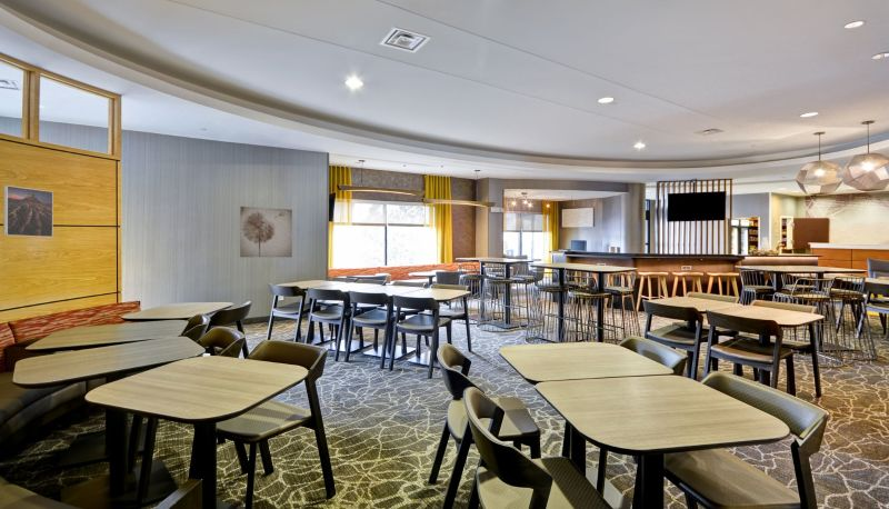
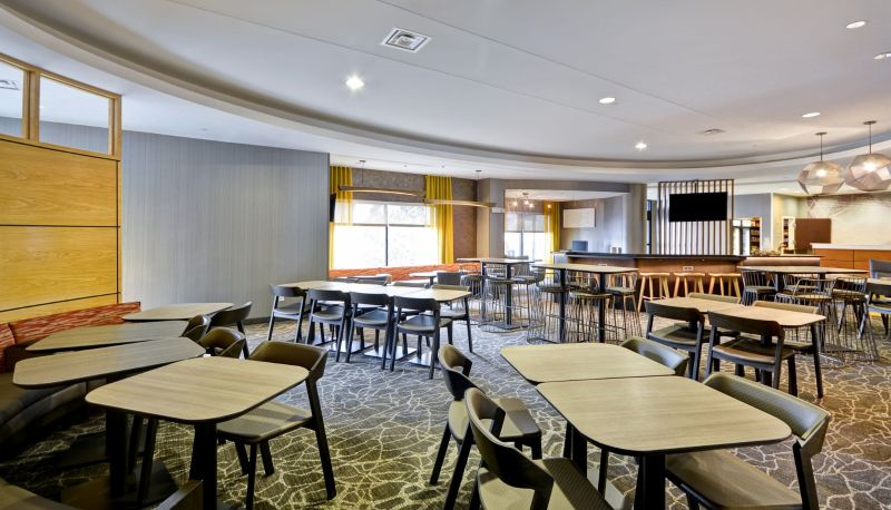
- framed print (29, 212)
- wall art (267, 232)
